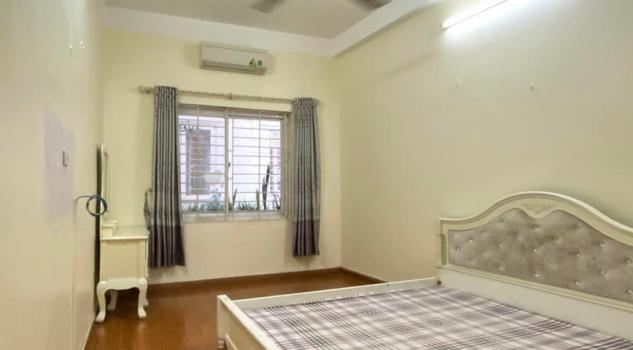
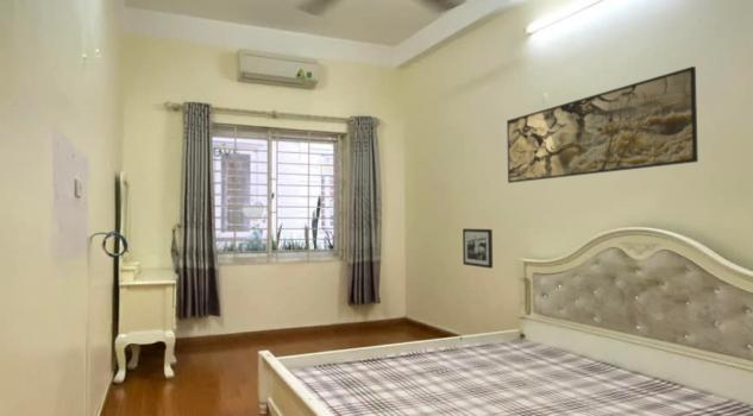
+ picture frame (477, 247)
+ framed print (582, 137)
